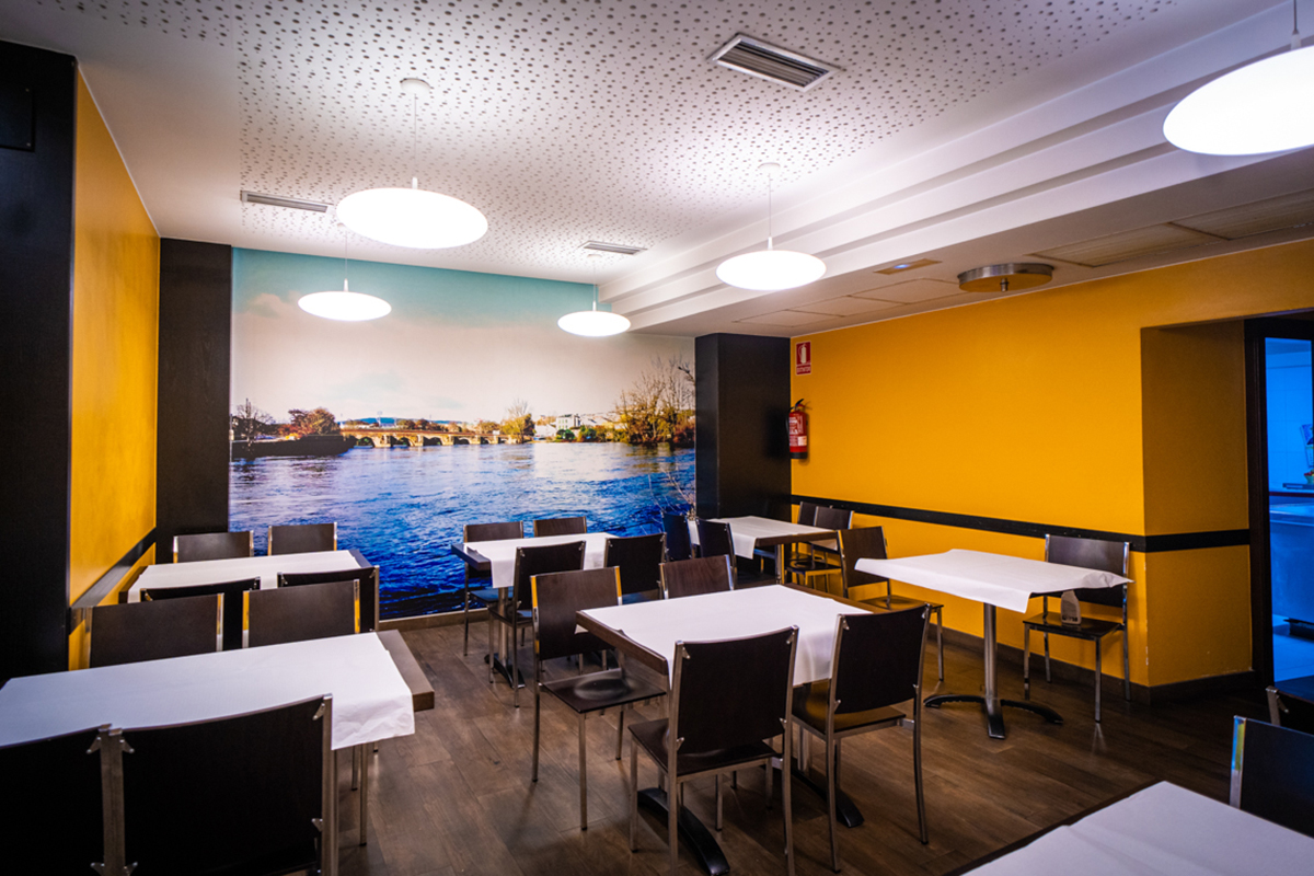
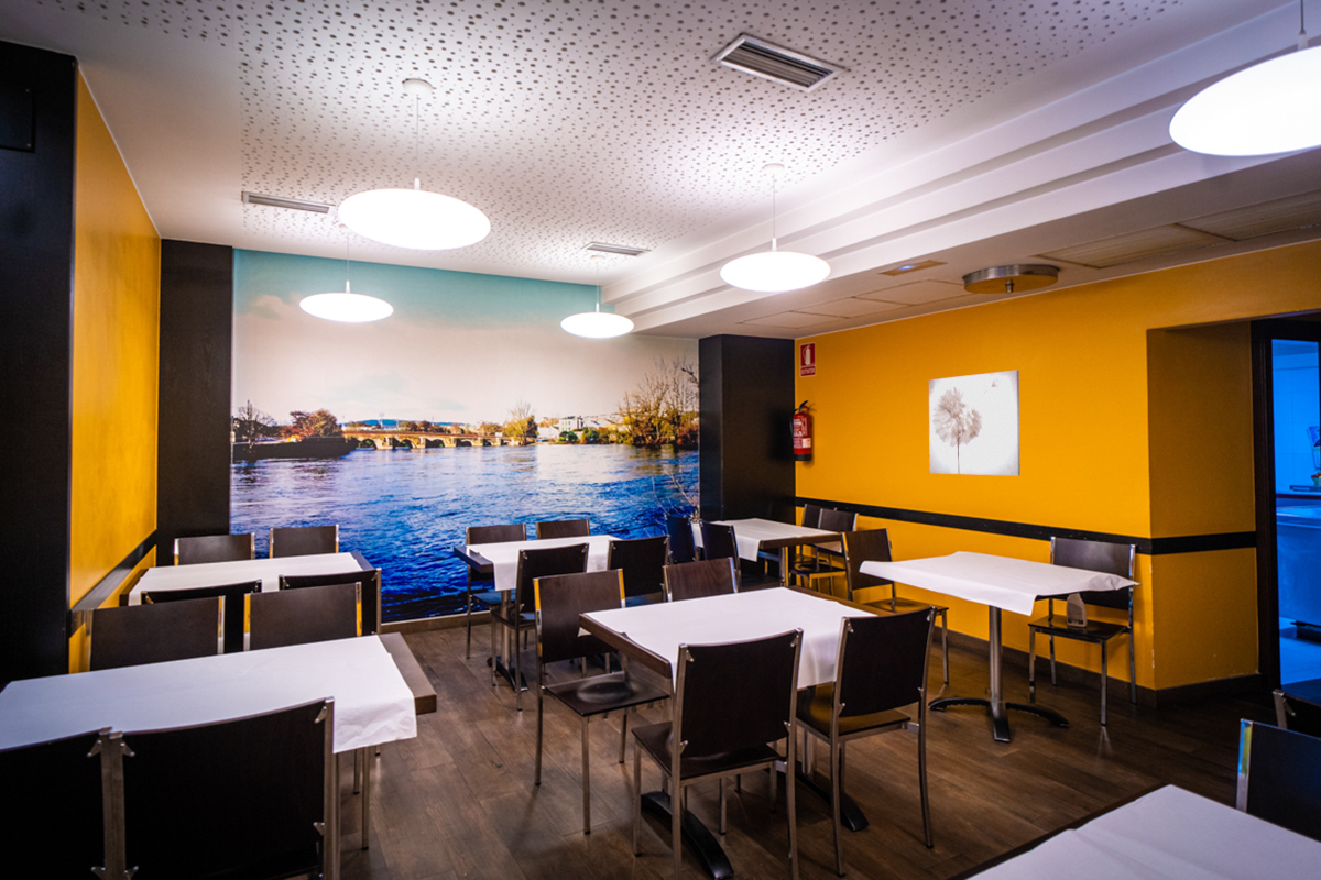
+ wall art (971, 425)
